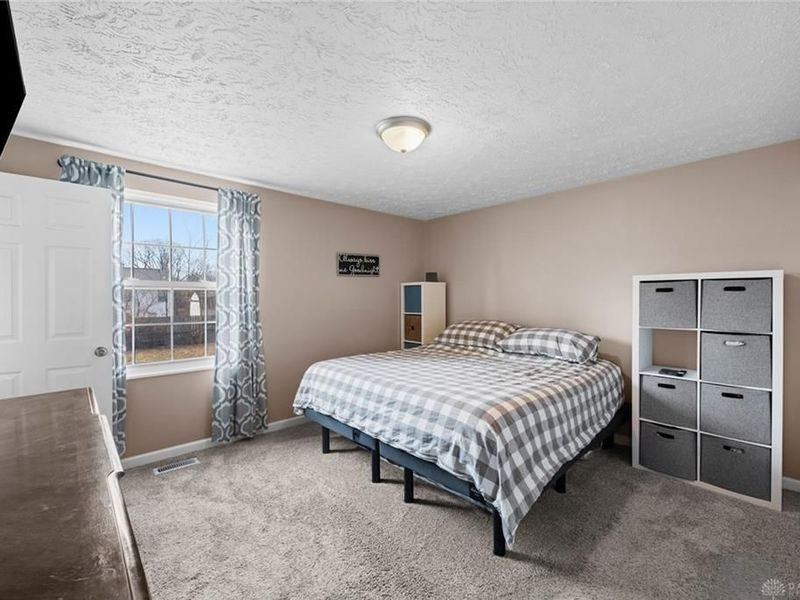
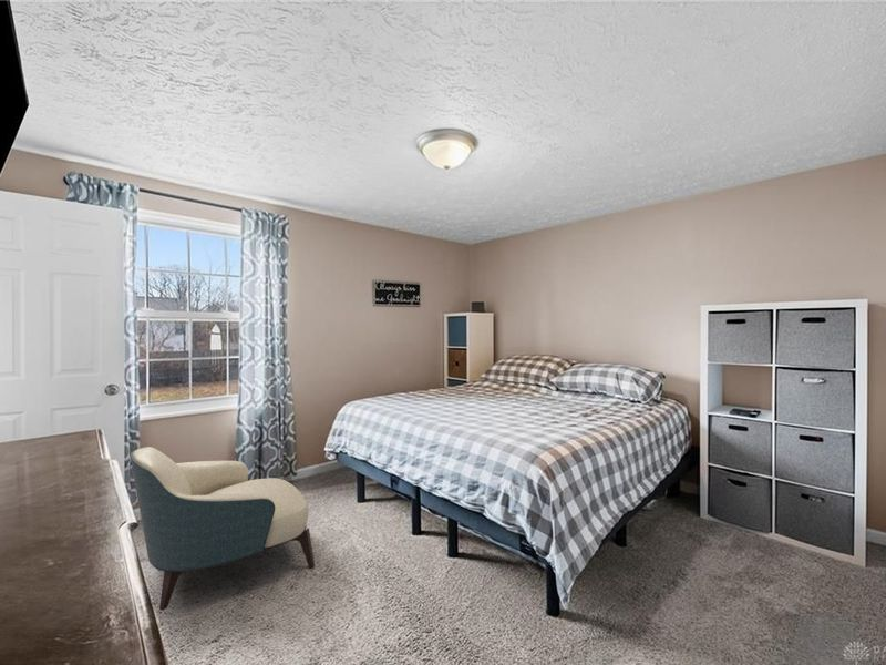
+ armchair (225, 503)
